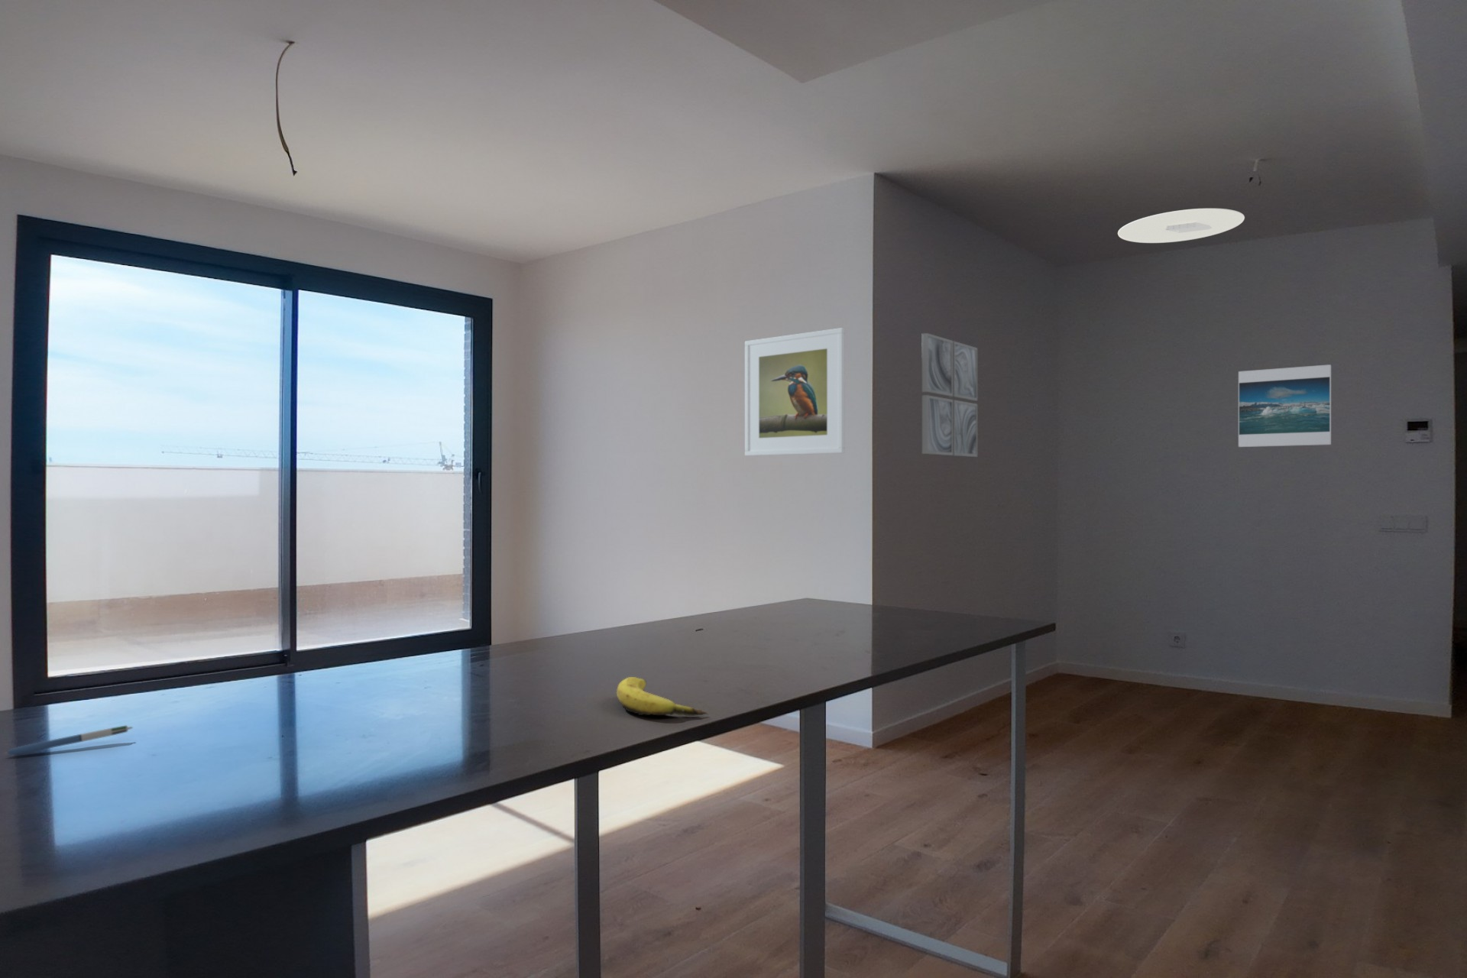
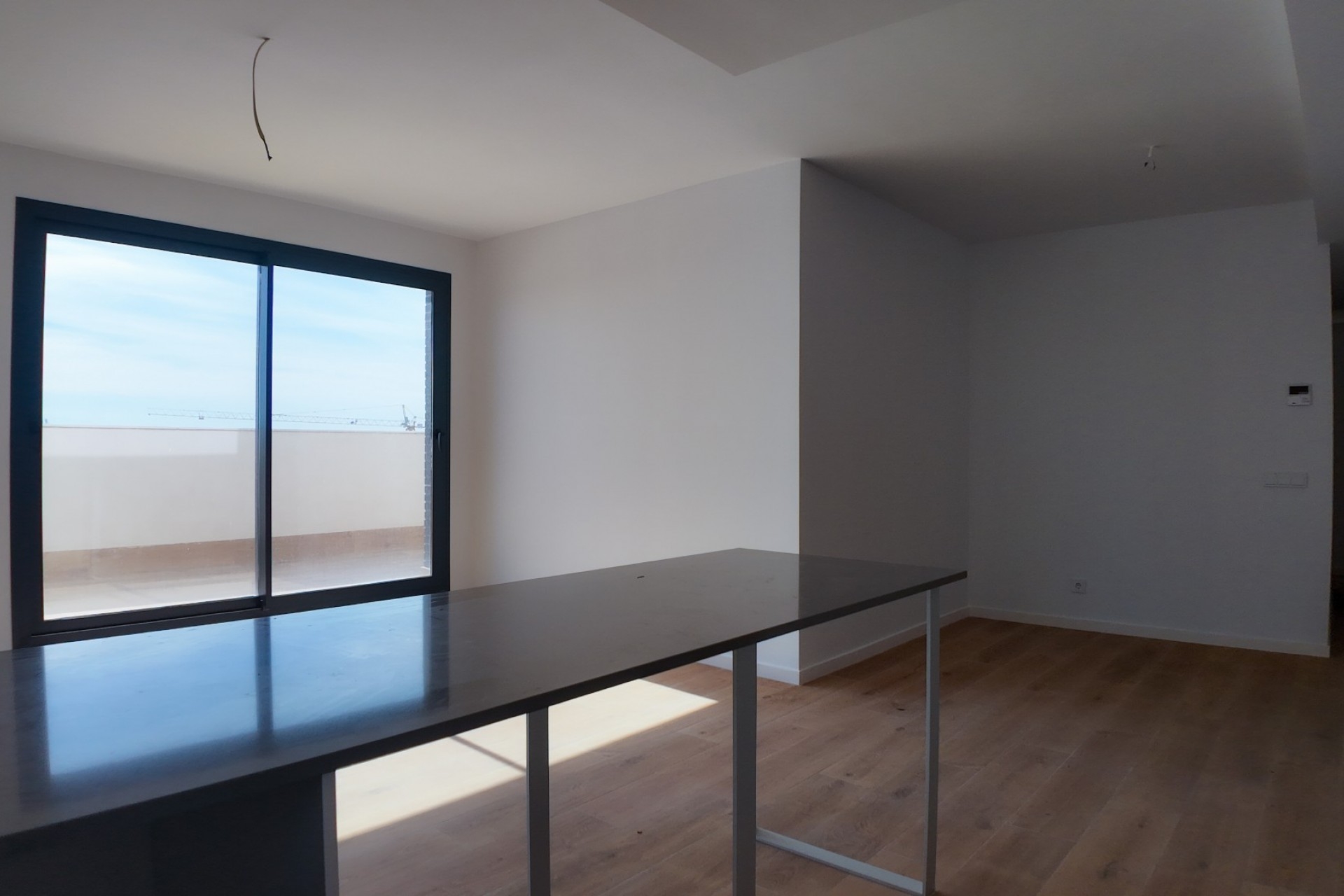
- wall art (950, 398)
- ceiling light (1179, 222)
- pen (70, 739)
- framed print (1283, 406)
- banana (652, 696)
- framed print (792, 394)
